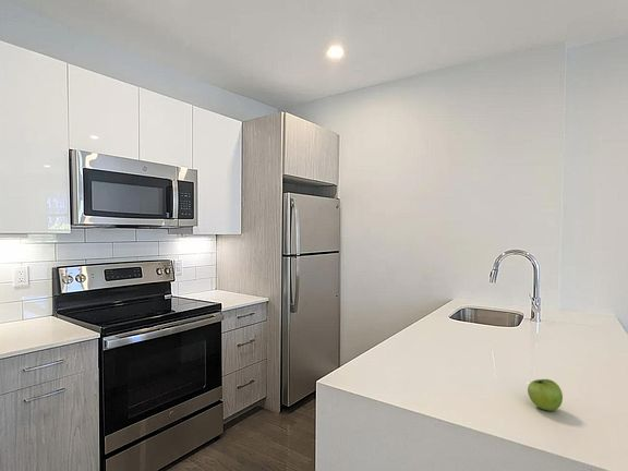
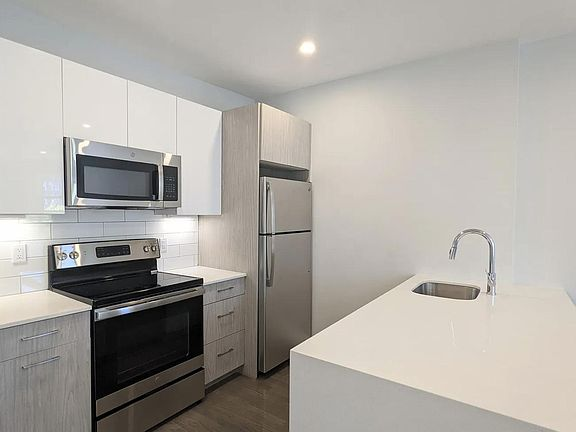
- fruit (544, 394)
